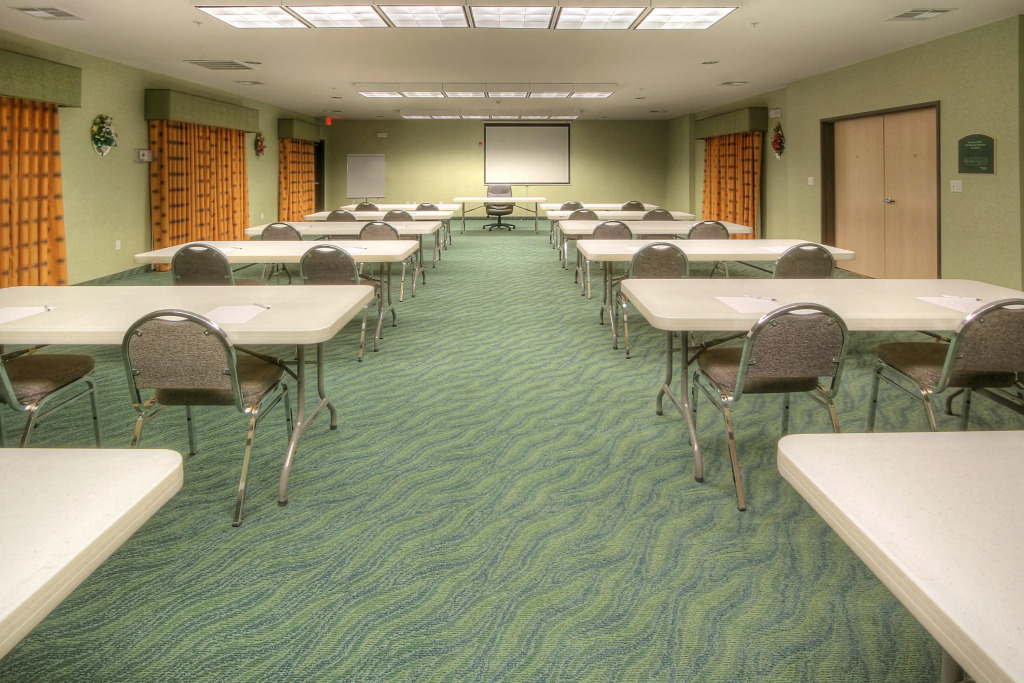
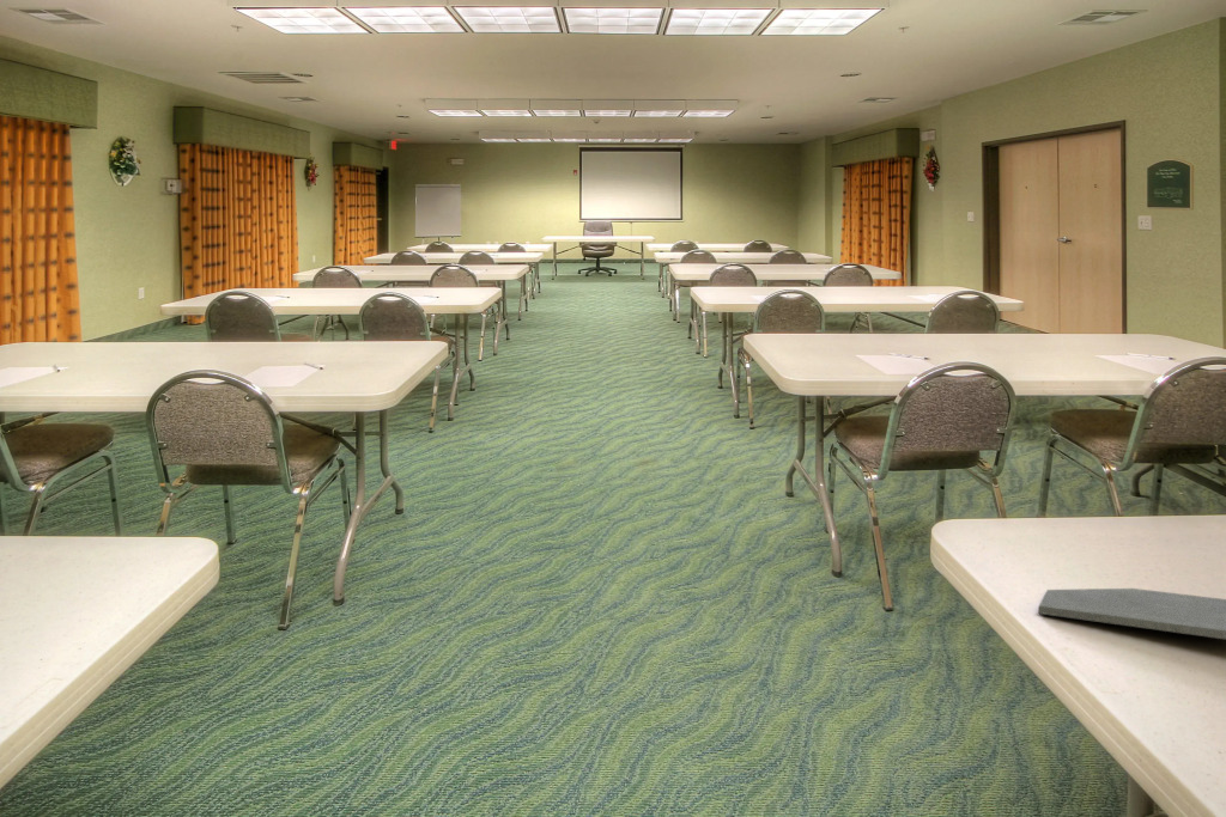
+ notepad (1140, 606)
